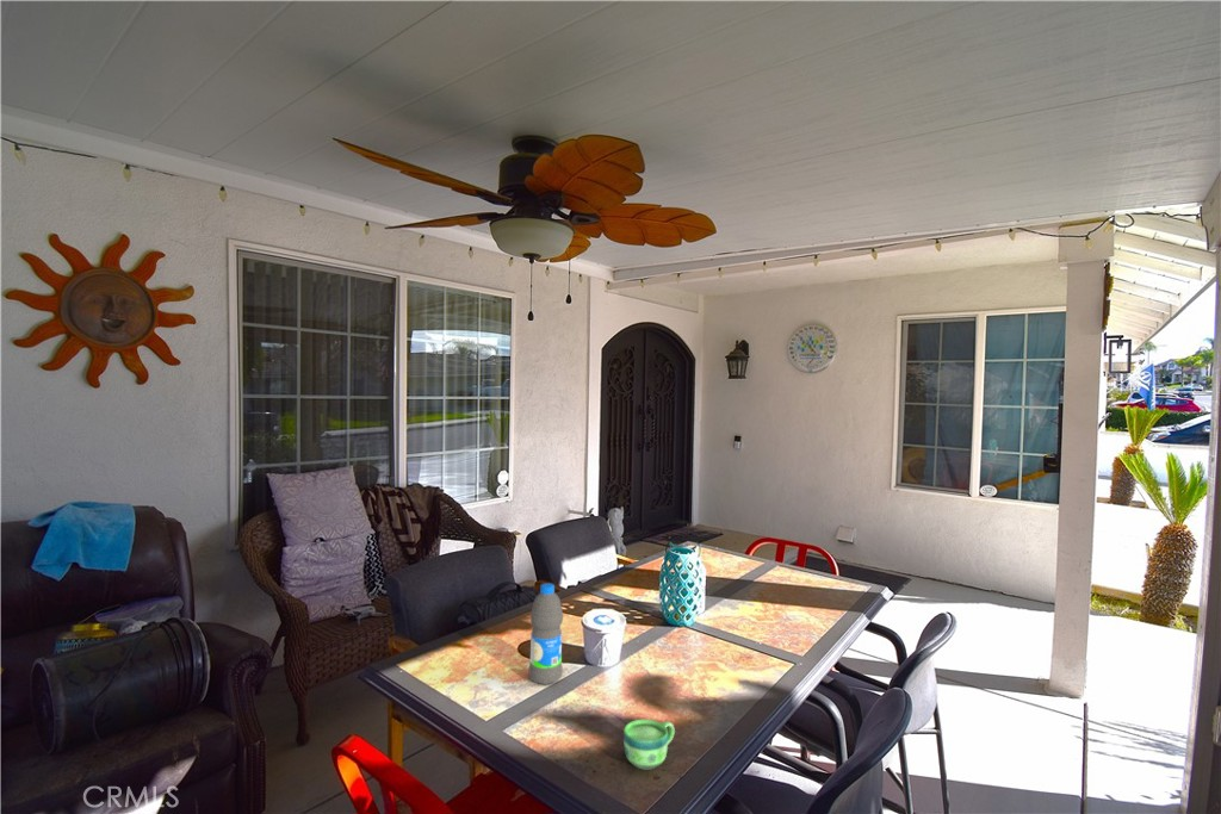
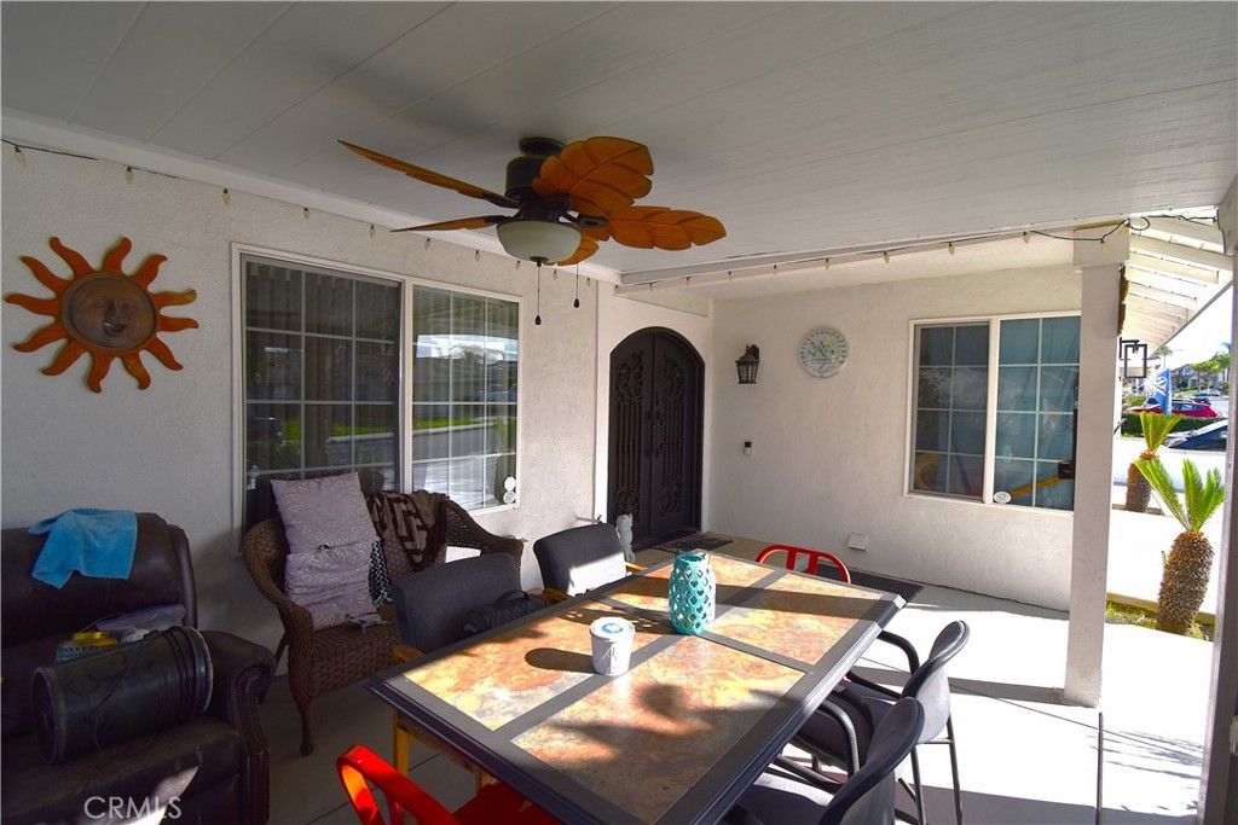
- cup (649, 741)
- water bottle (546, 630)
